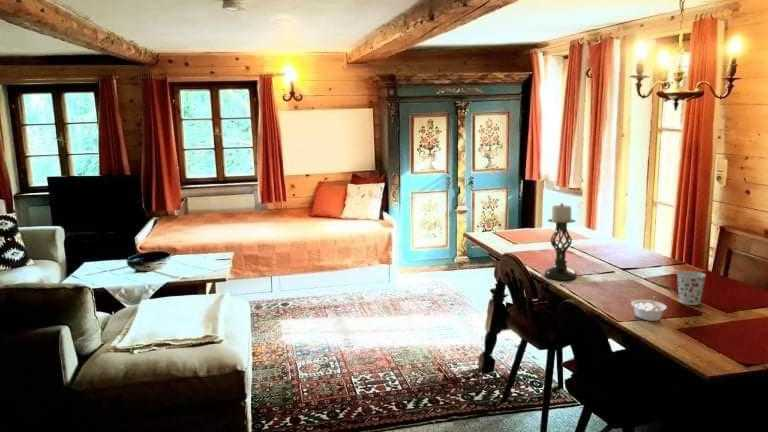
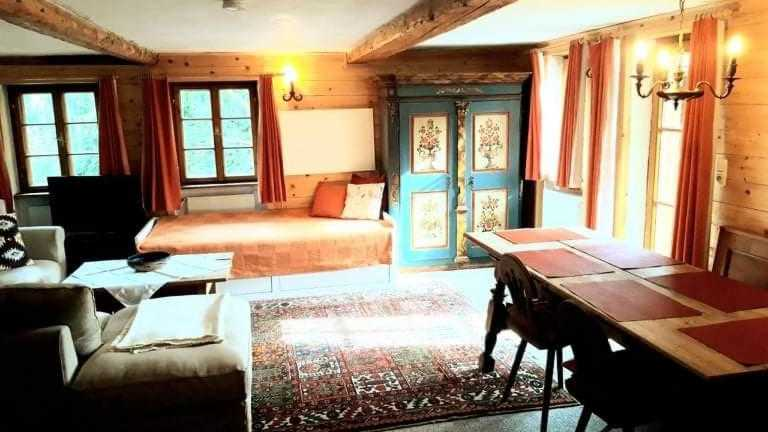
- candle holder (561, 239)
- legume (647, 309)
- cup (690, 288)
